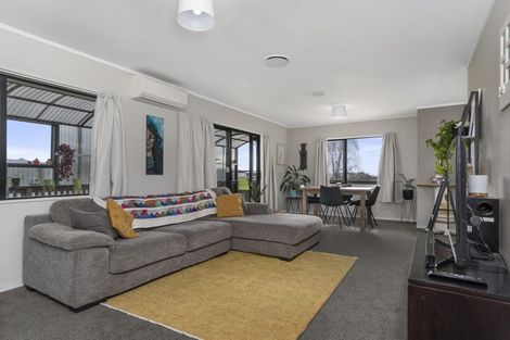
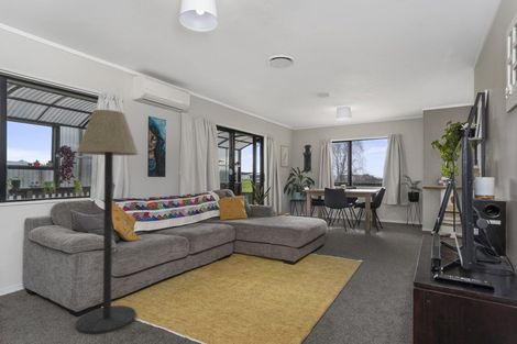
+ floor lamp (108, 215)
